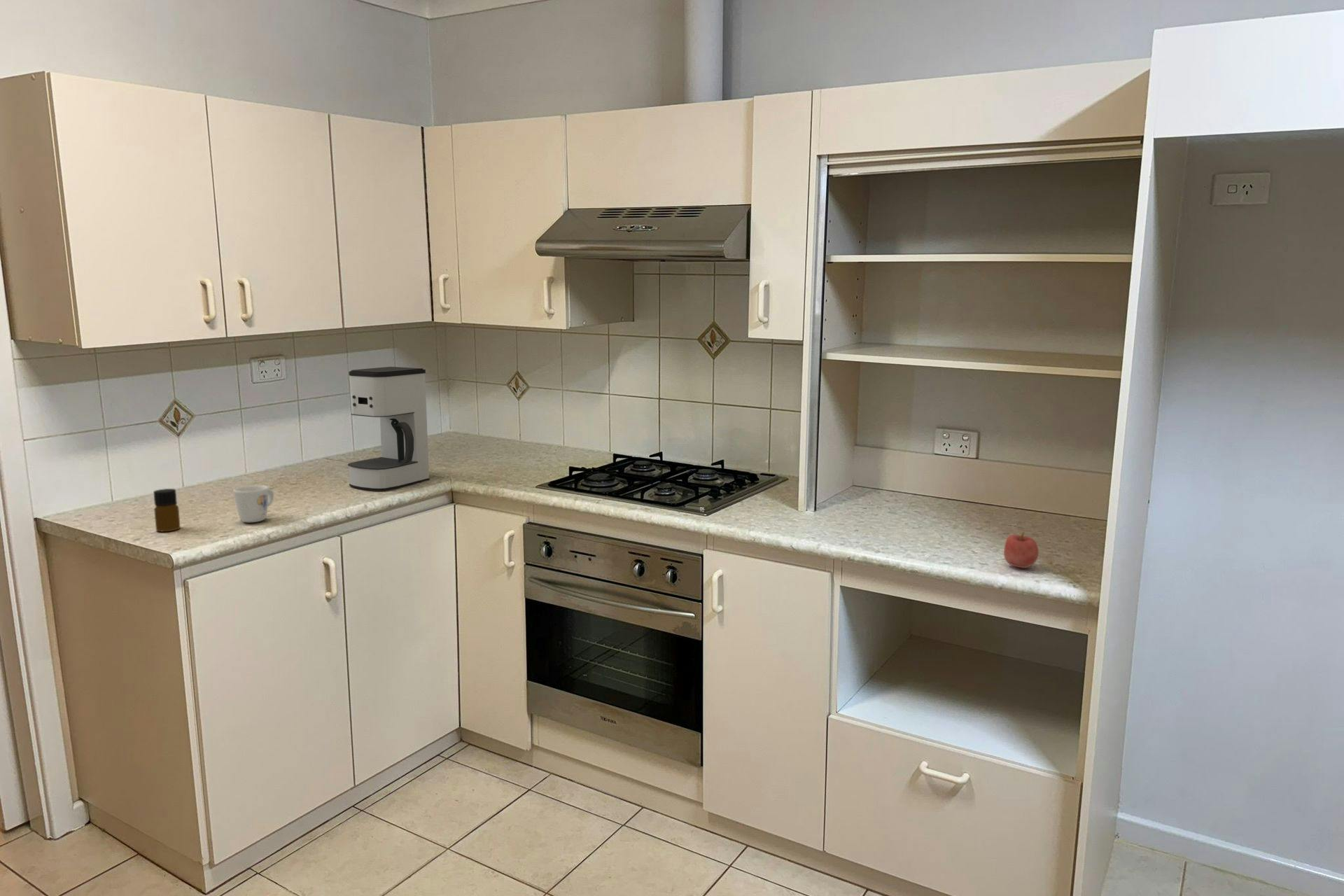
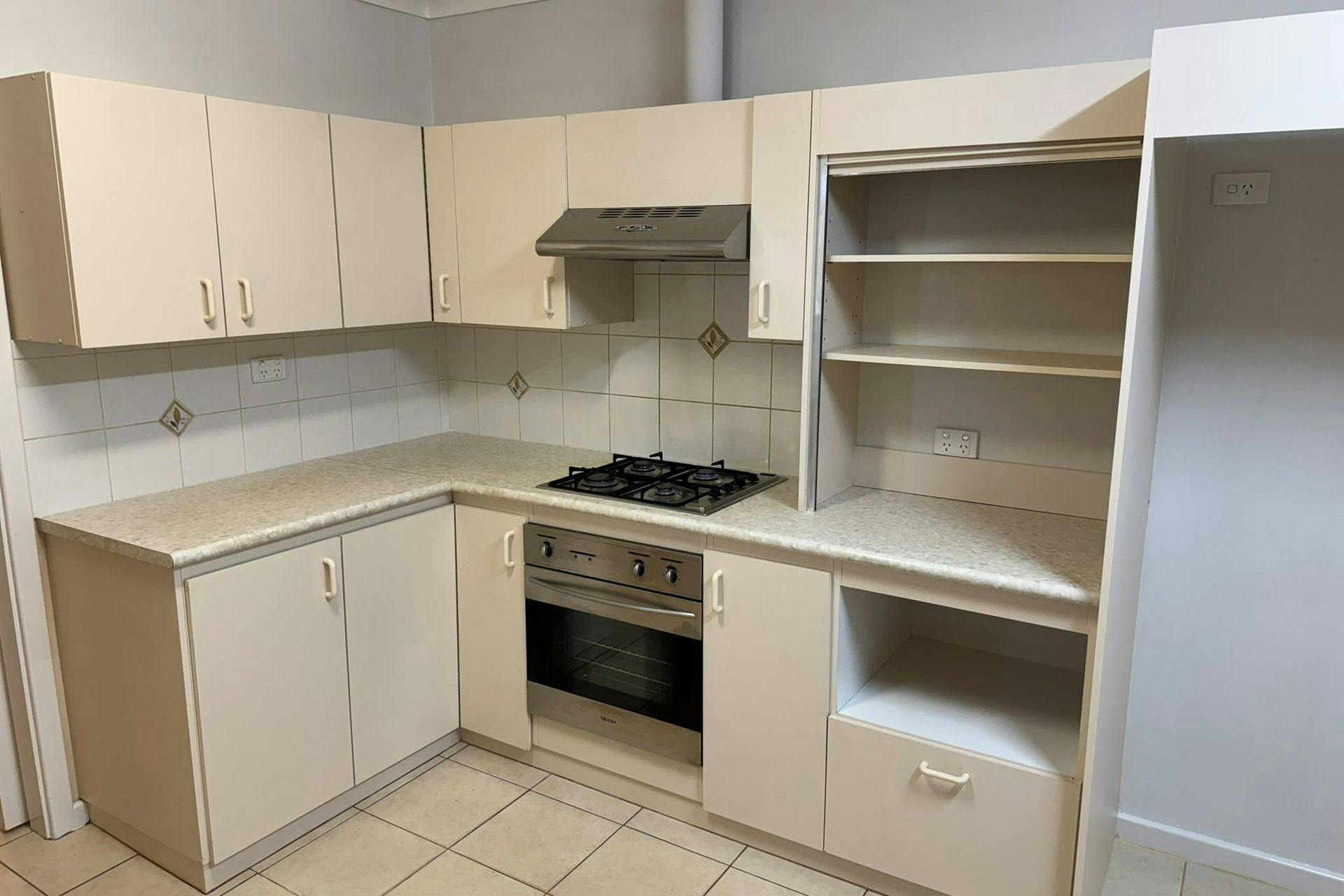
- mug (256, 503)
- apple (1021, 549)
- coffee maker (388, 427)
- bottle (167, 510)
